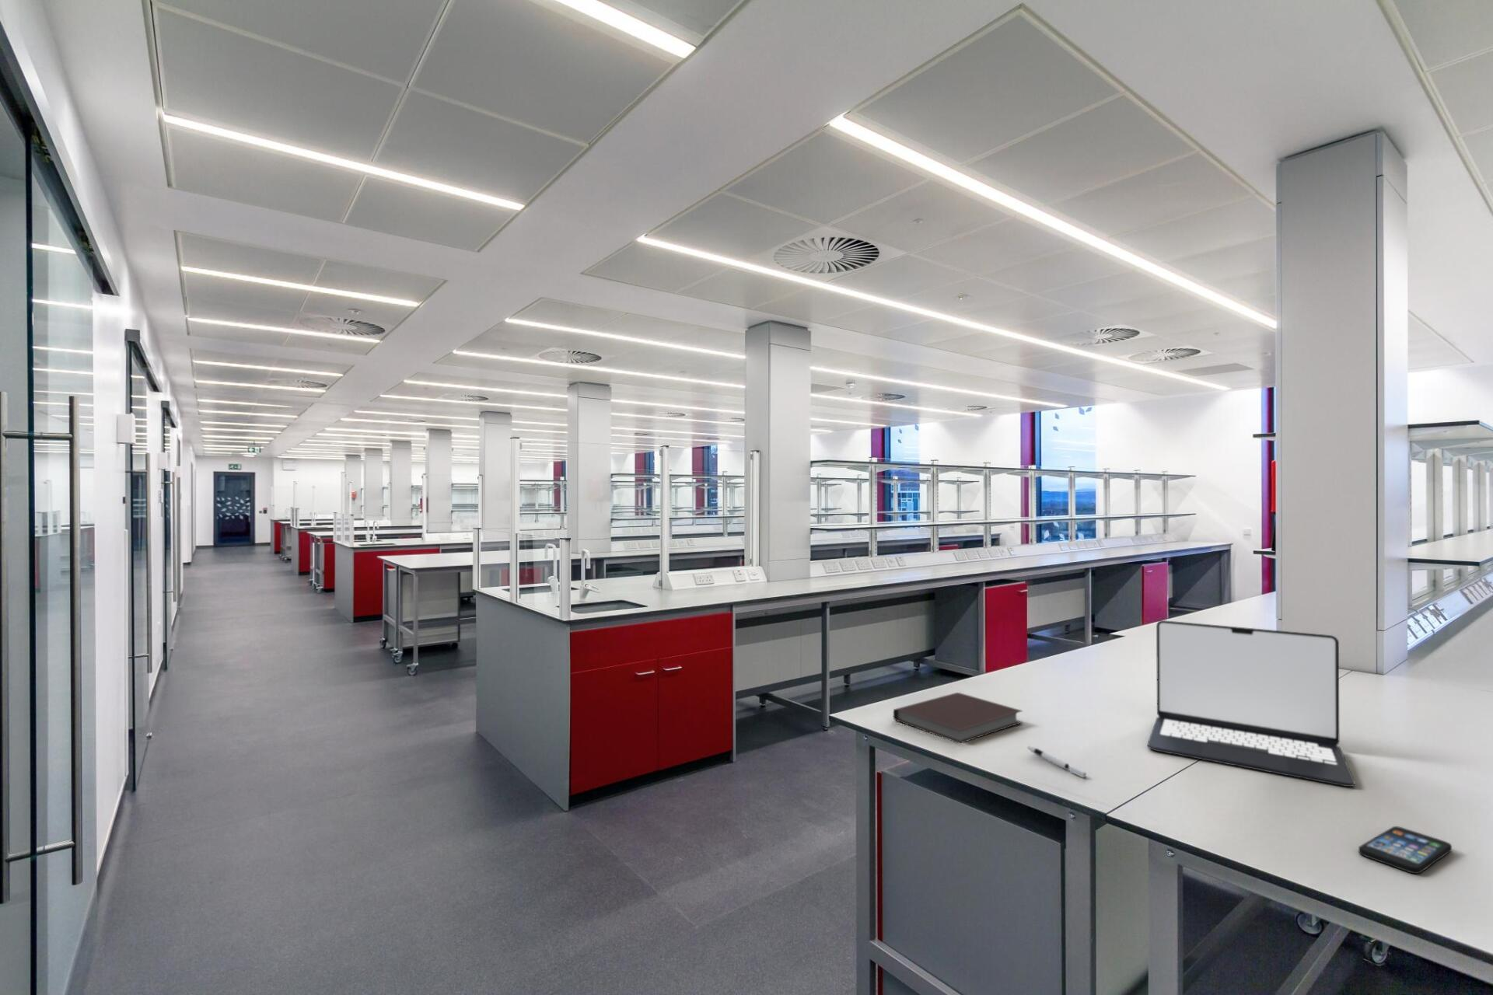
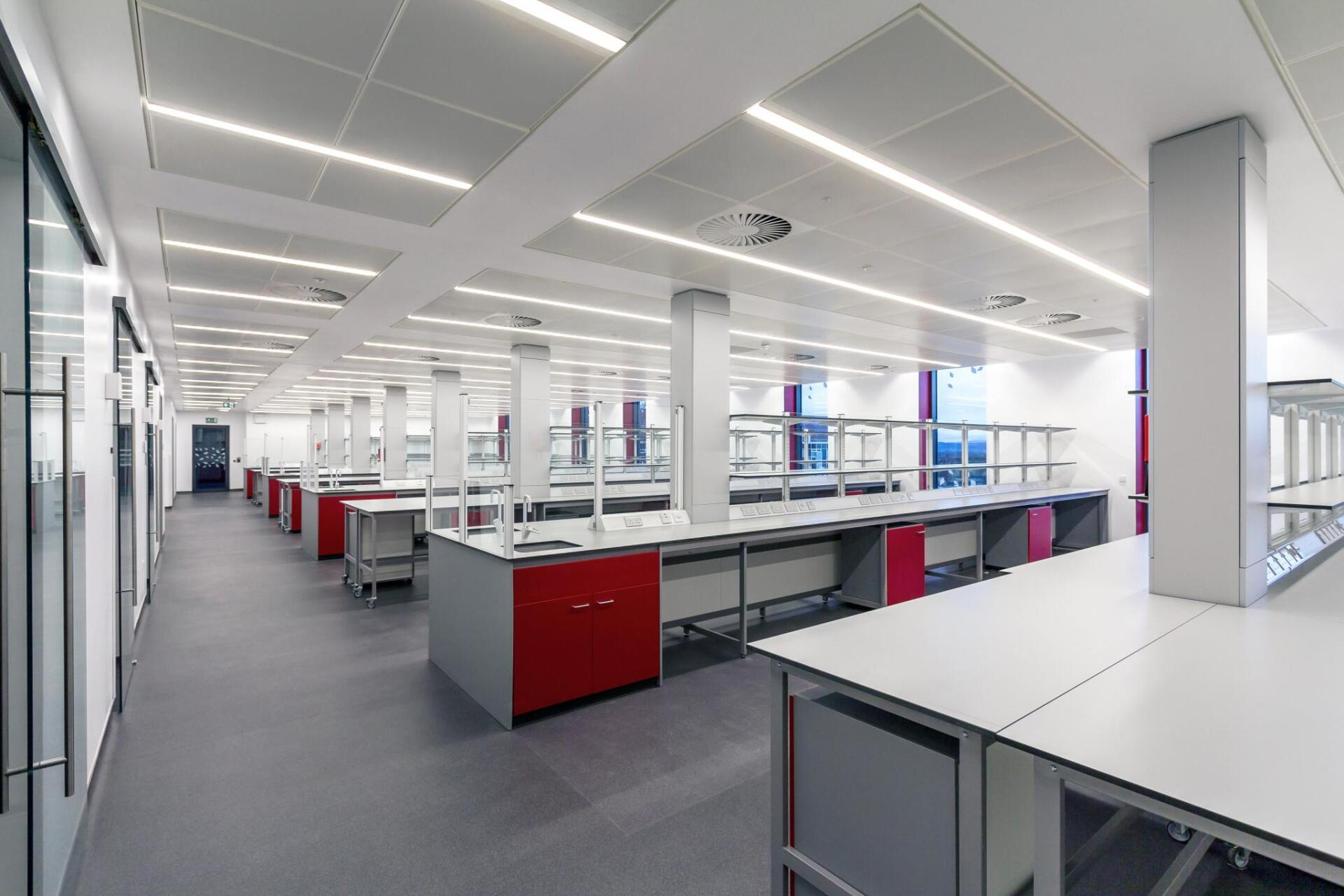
- laptop (1243, 693)
- pen (1054, 760)
- notebook (958, 715)
- smartphone (1405, 848)
